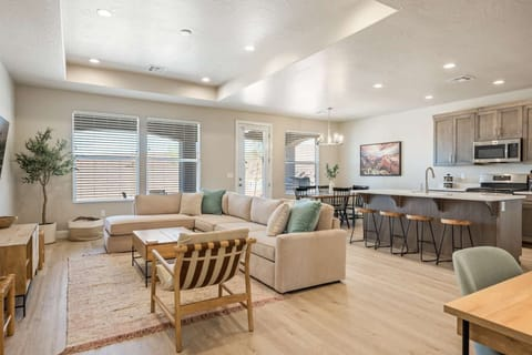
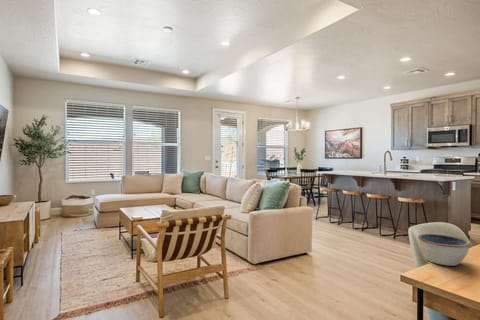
+ bowl (442, 250)
